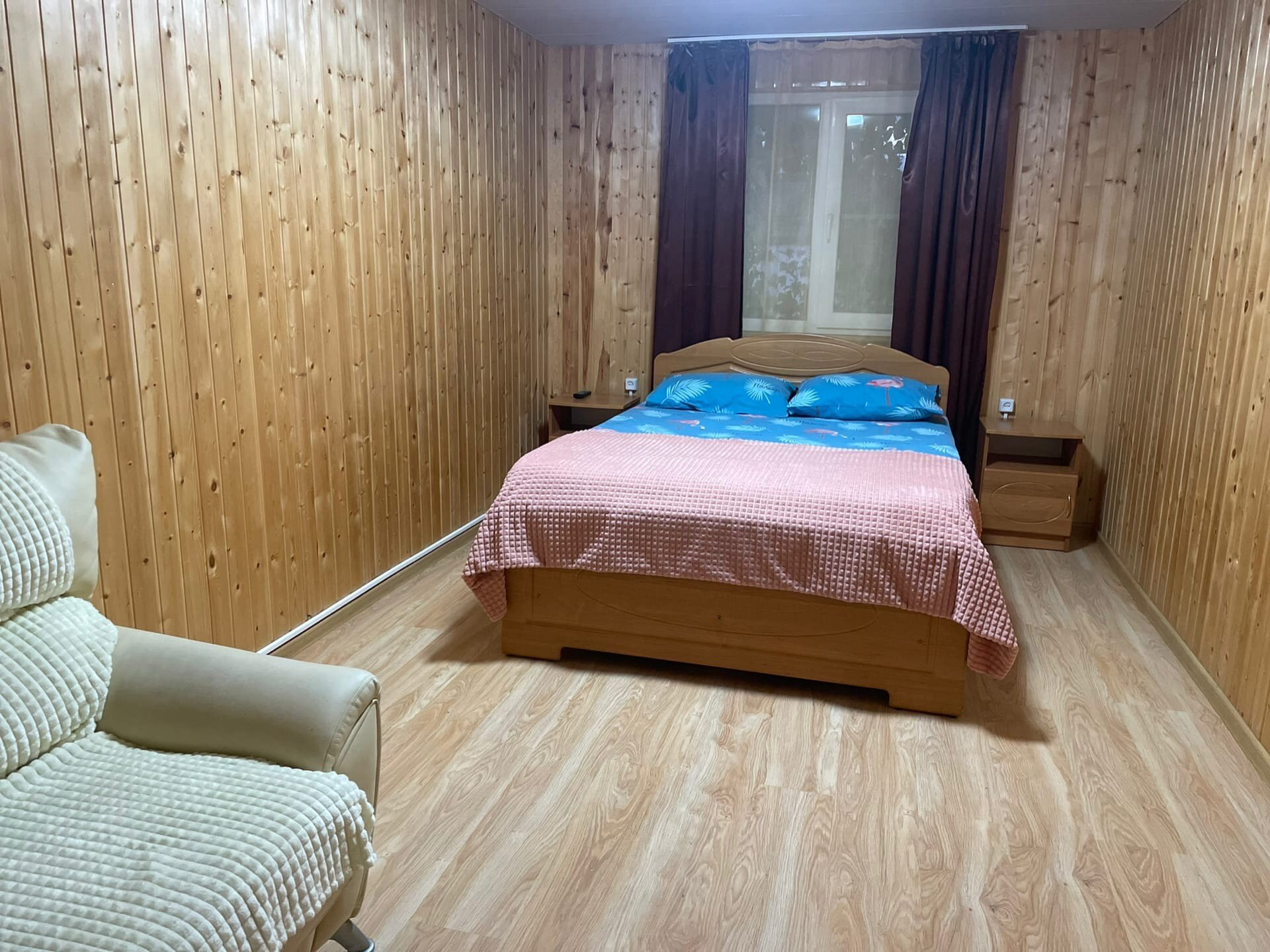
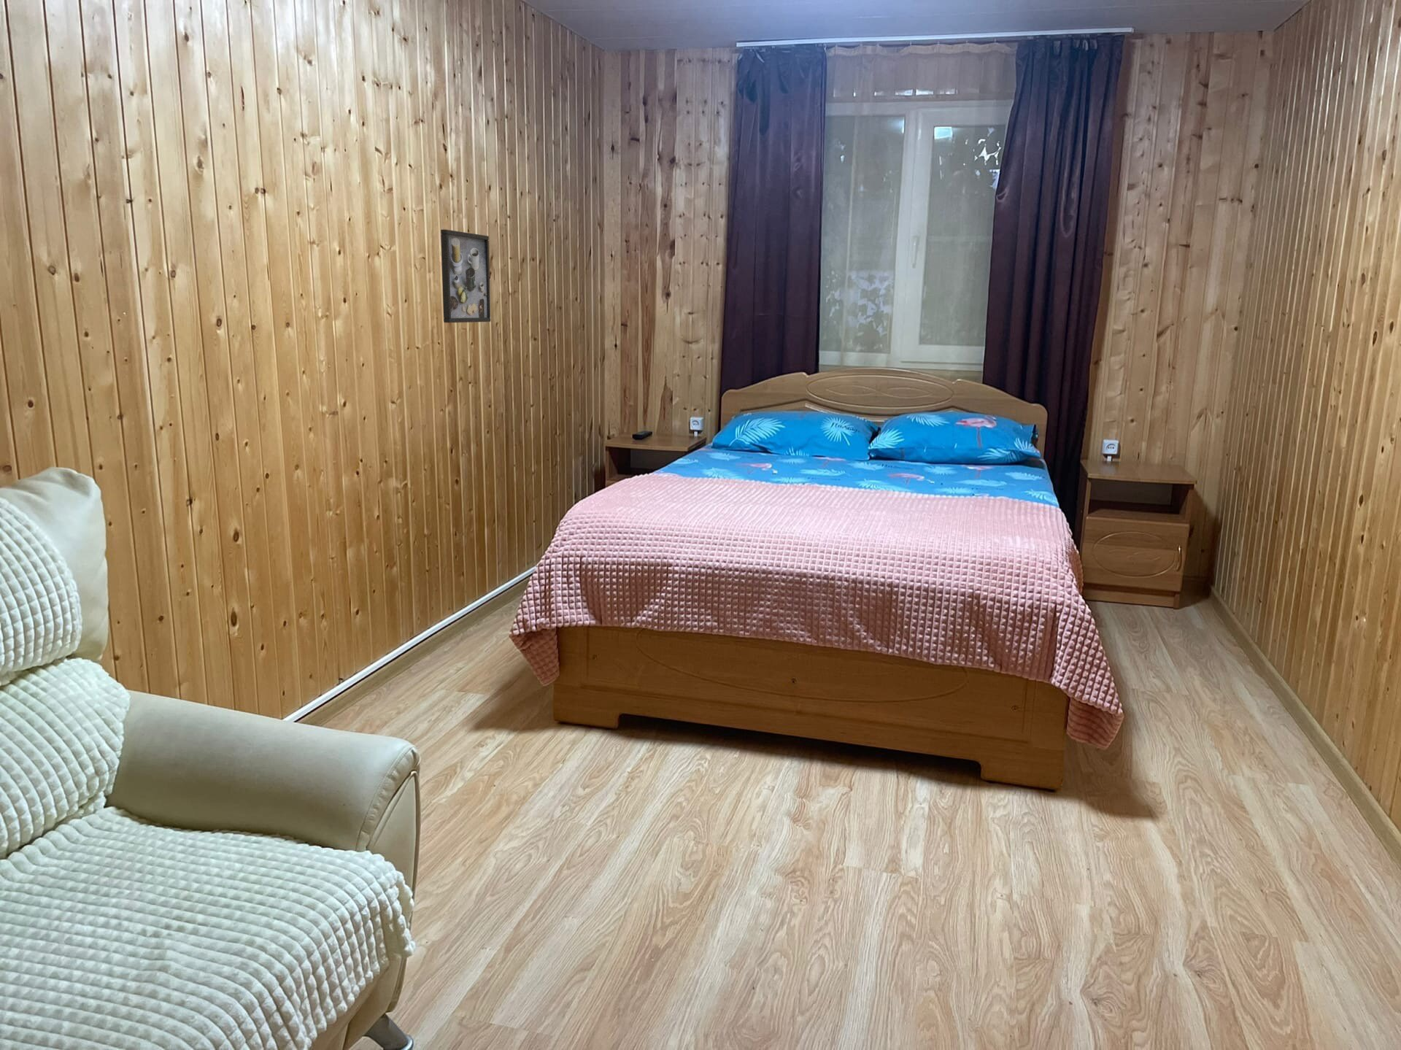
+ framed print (467, 277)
